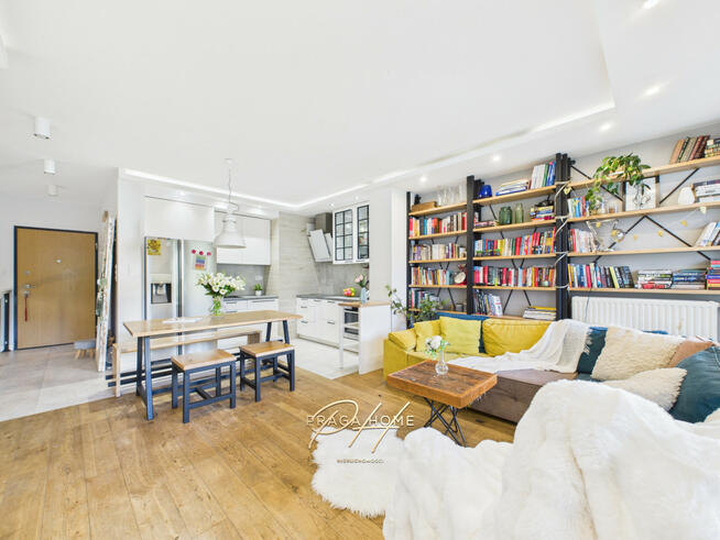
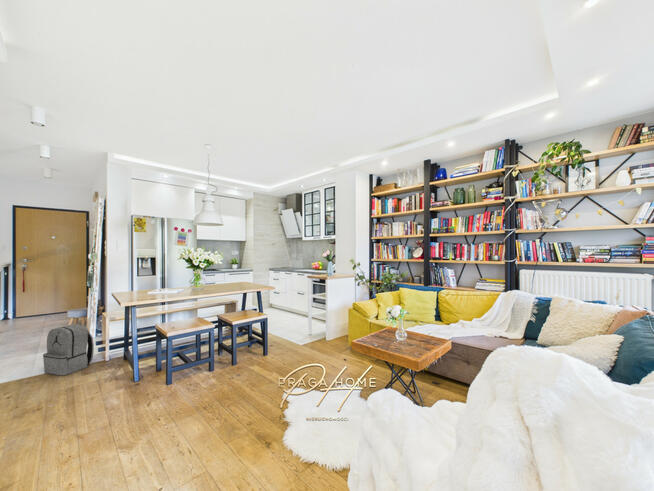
+ backpack (70, 346)
